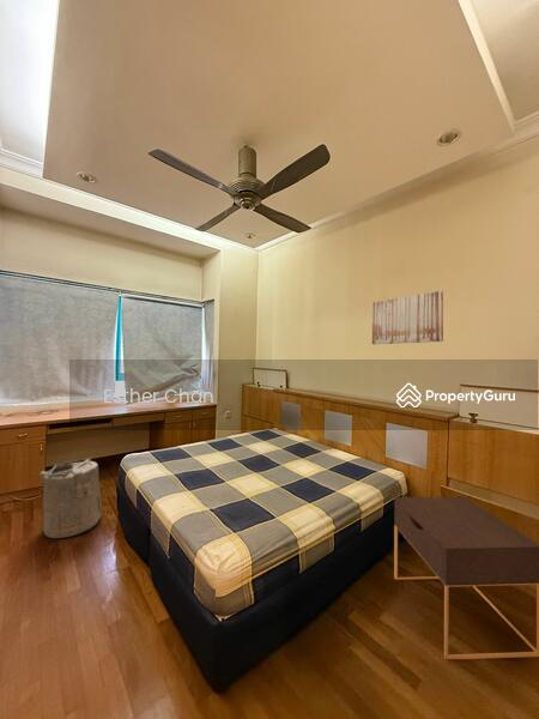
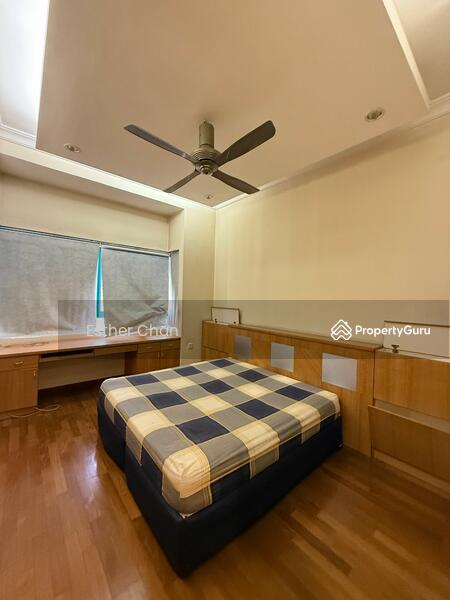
- laundry hamper (74, 493)
- wall art (404, 320)
- nightstand (456, 564)
